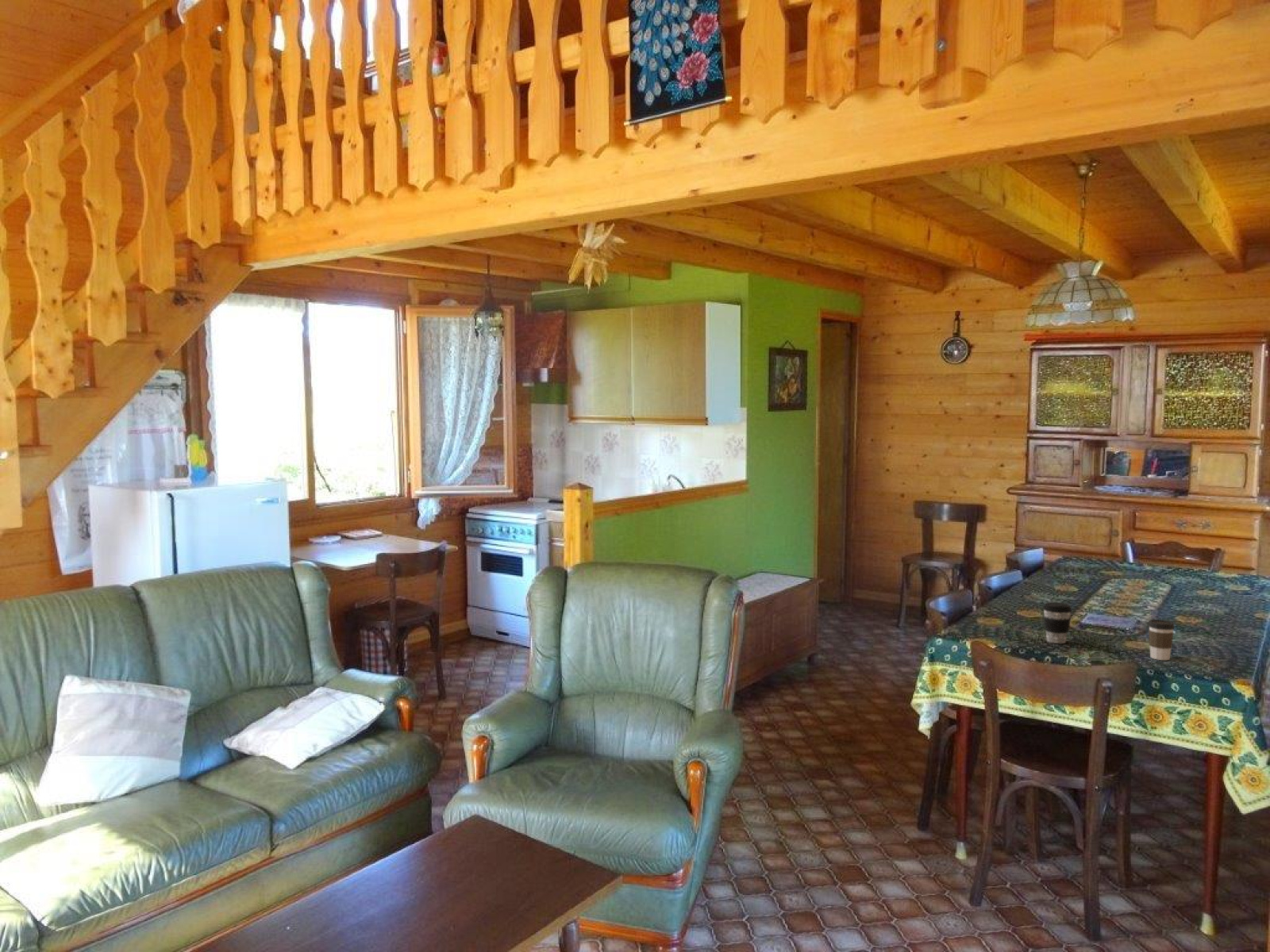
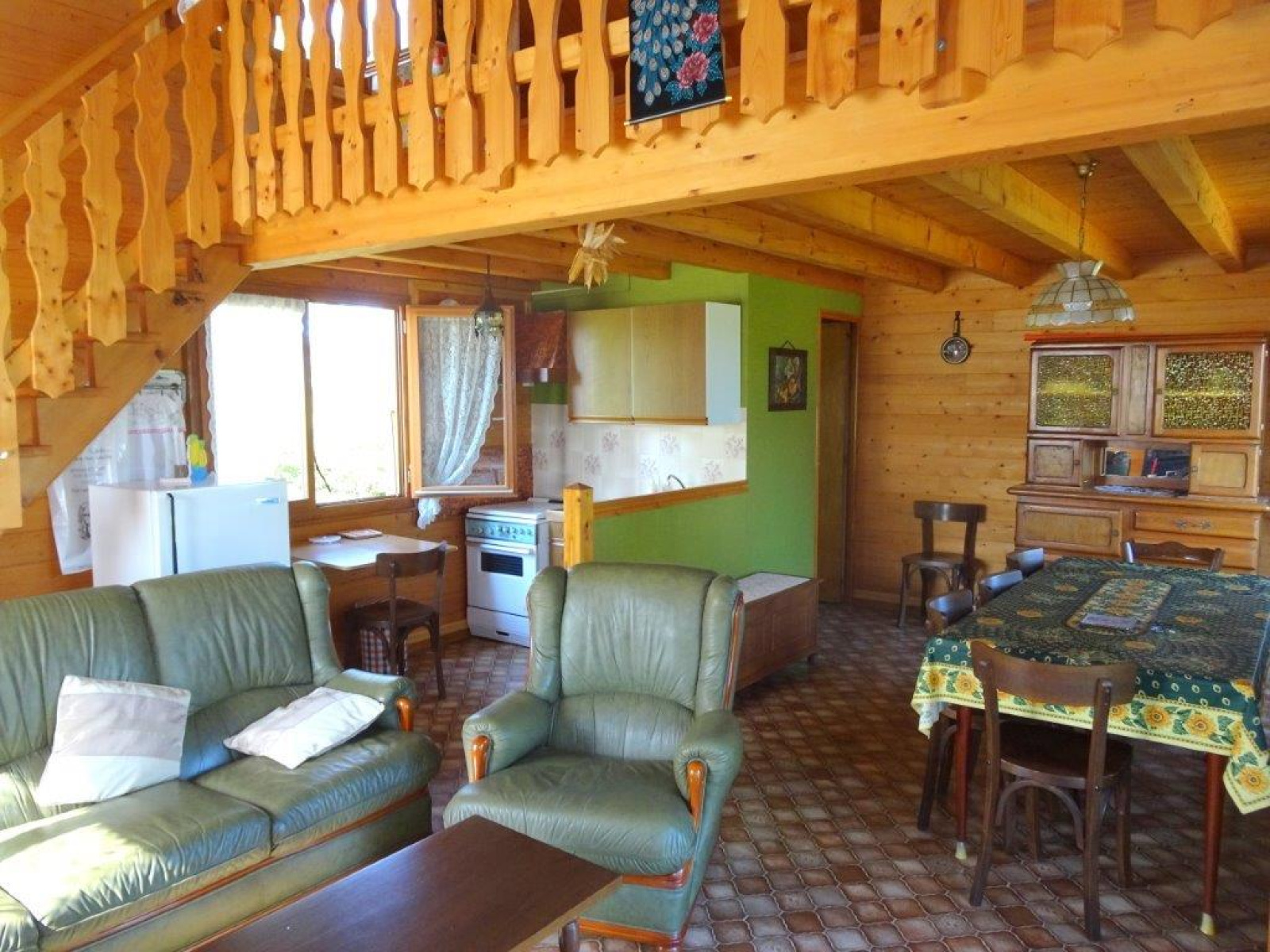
- coffee cup (1056, 623)
- coffee cup (1160, 639)
